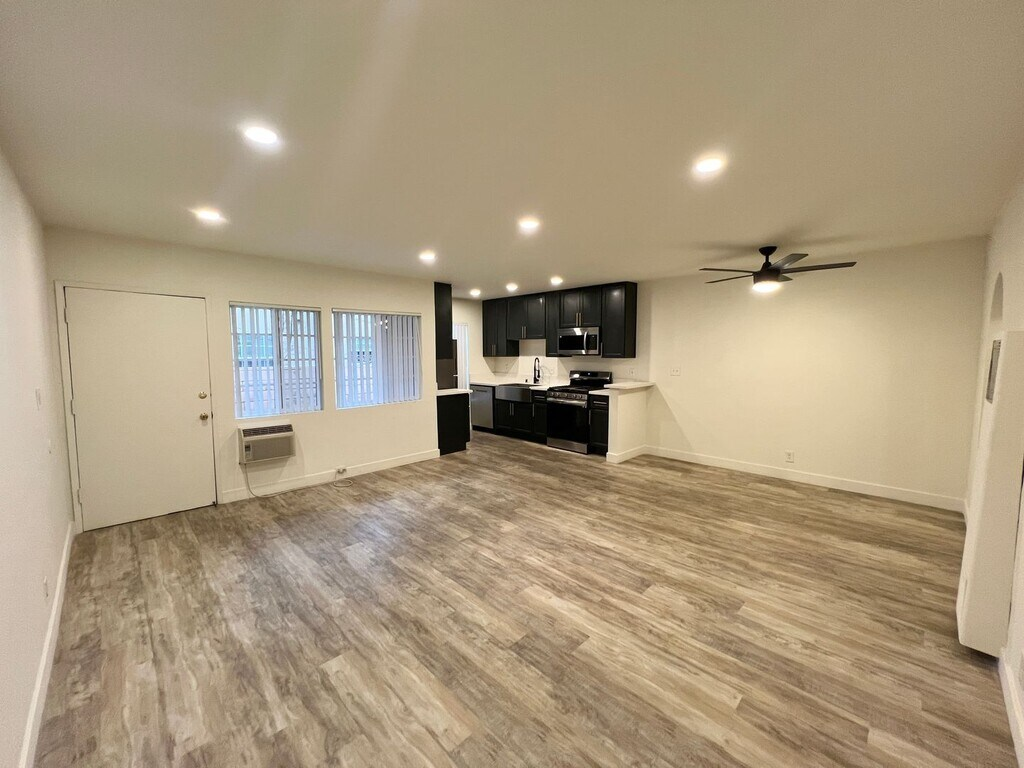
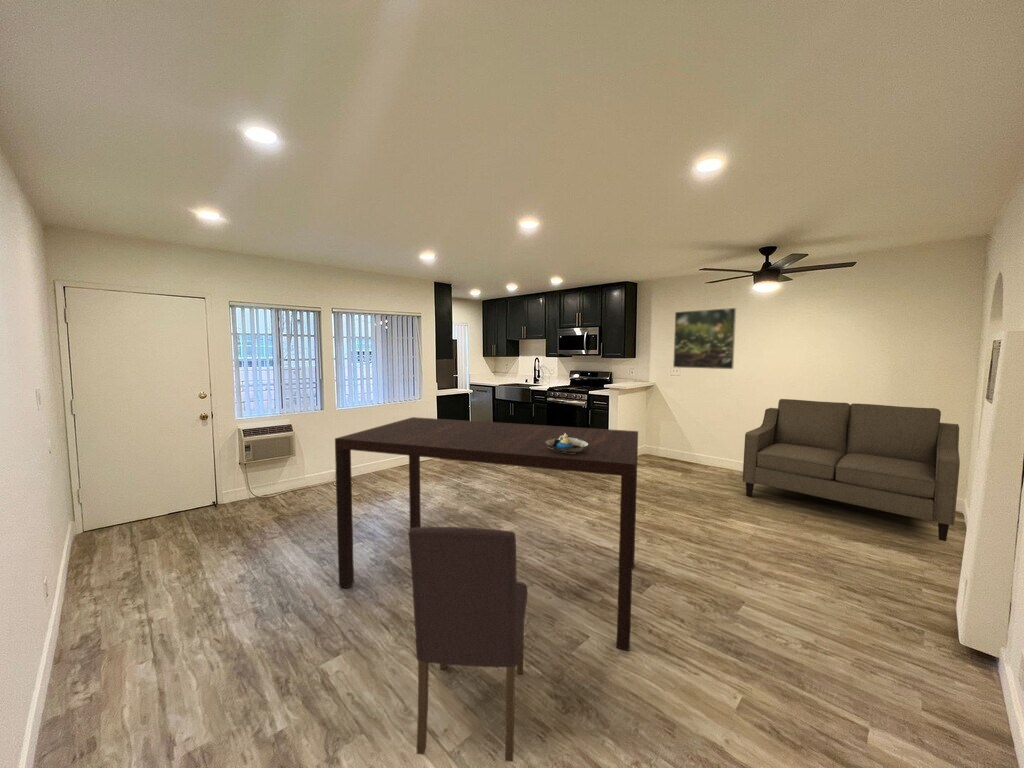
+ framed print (703, 339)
+ sofa (843, 454)
+ dining chair (473, 609)
+ dining table (502, 464)
+ decorative bowl (561, 441)
